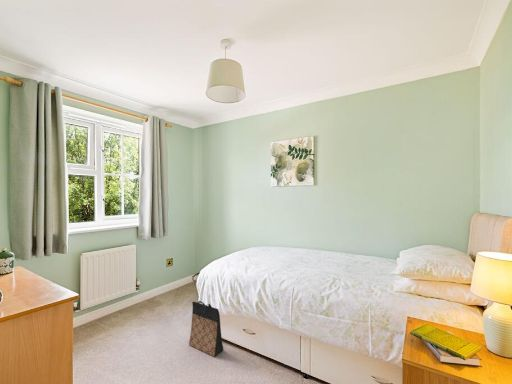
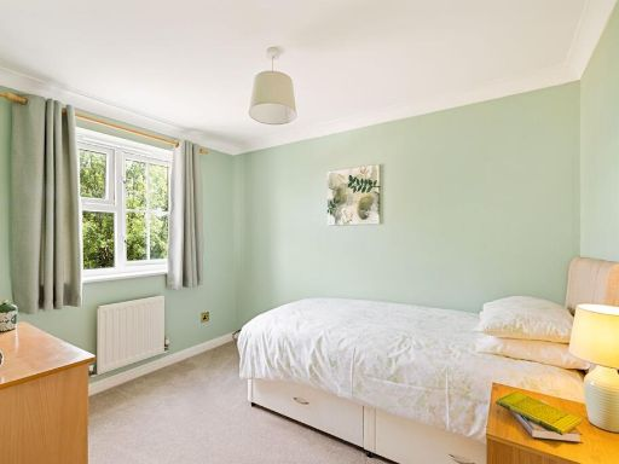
- bag (205, 324)
